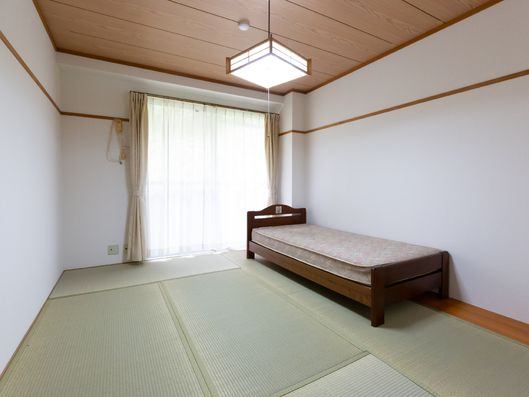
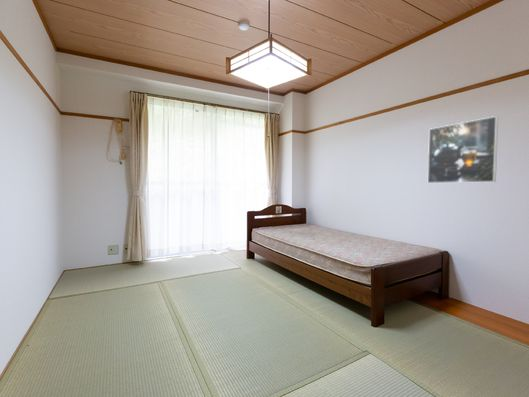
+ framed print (459, 153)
